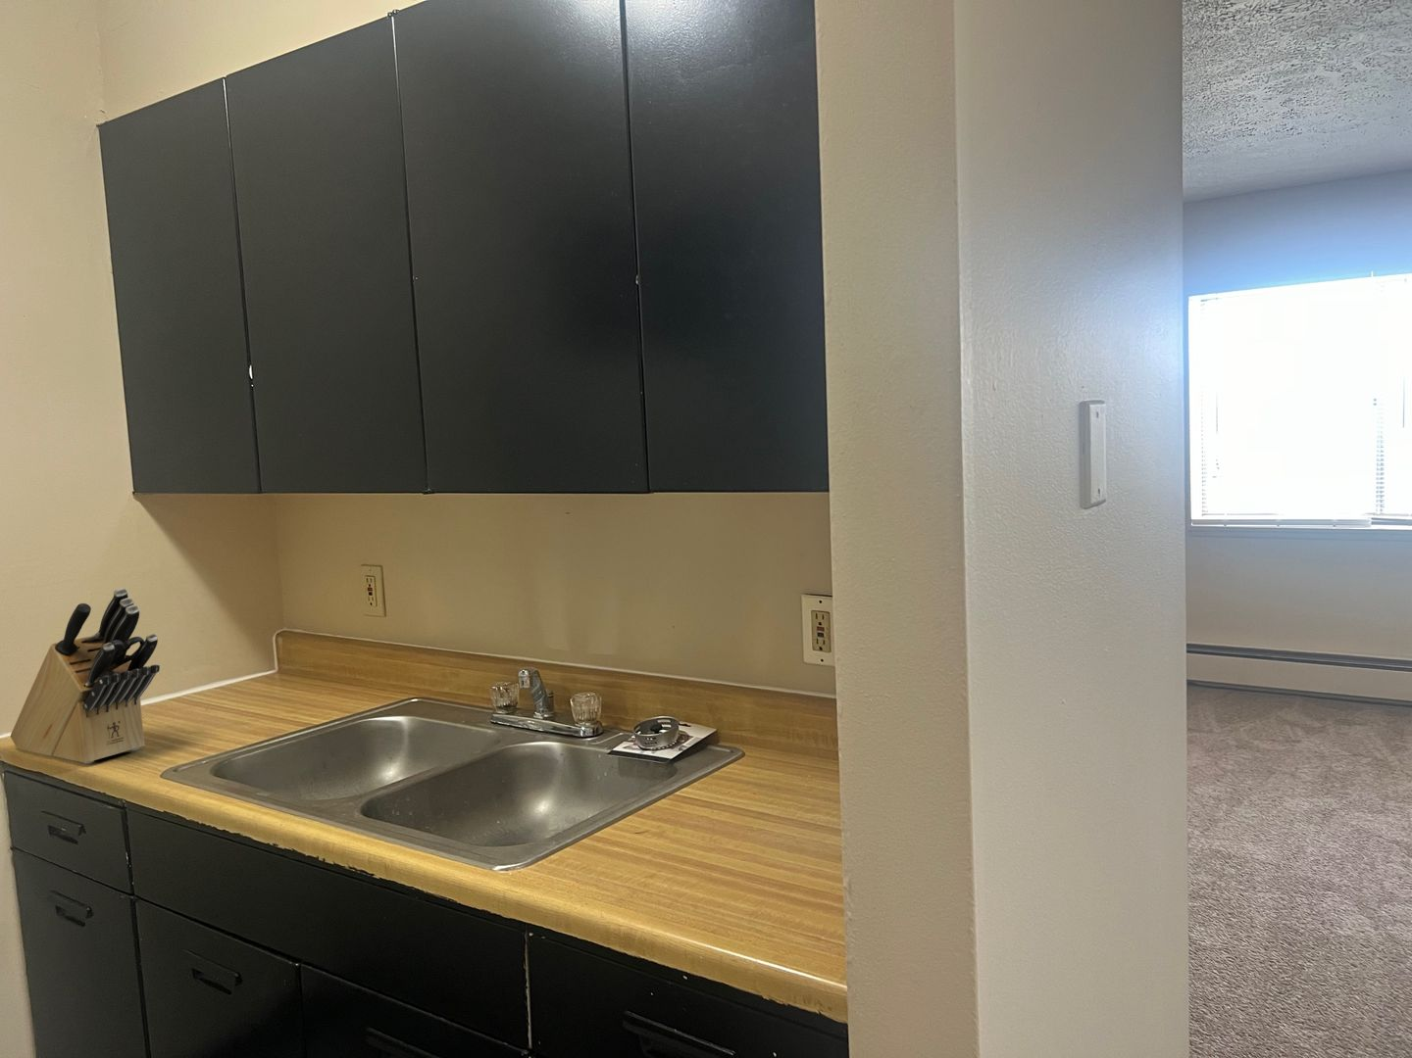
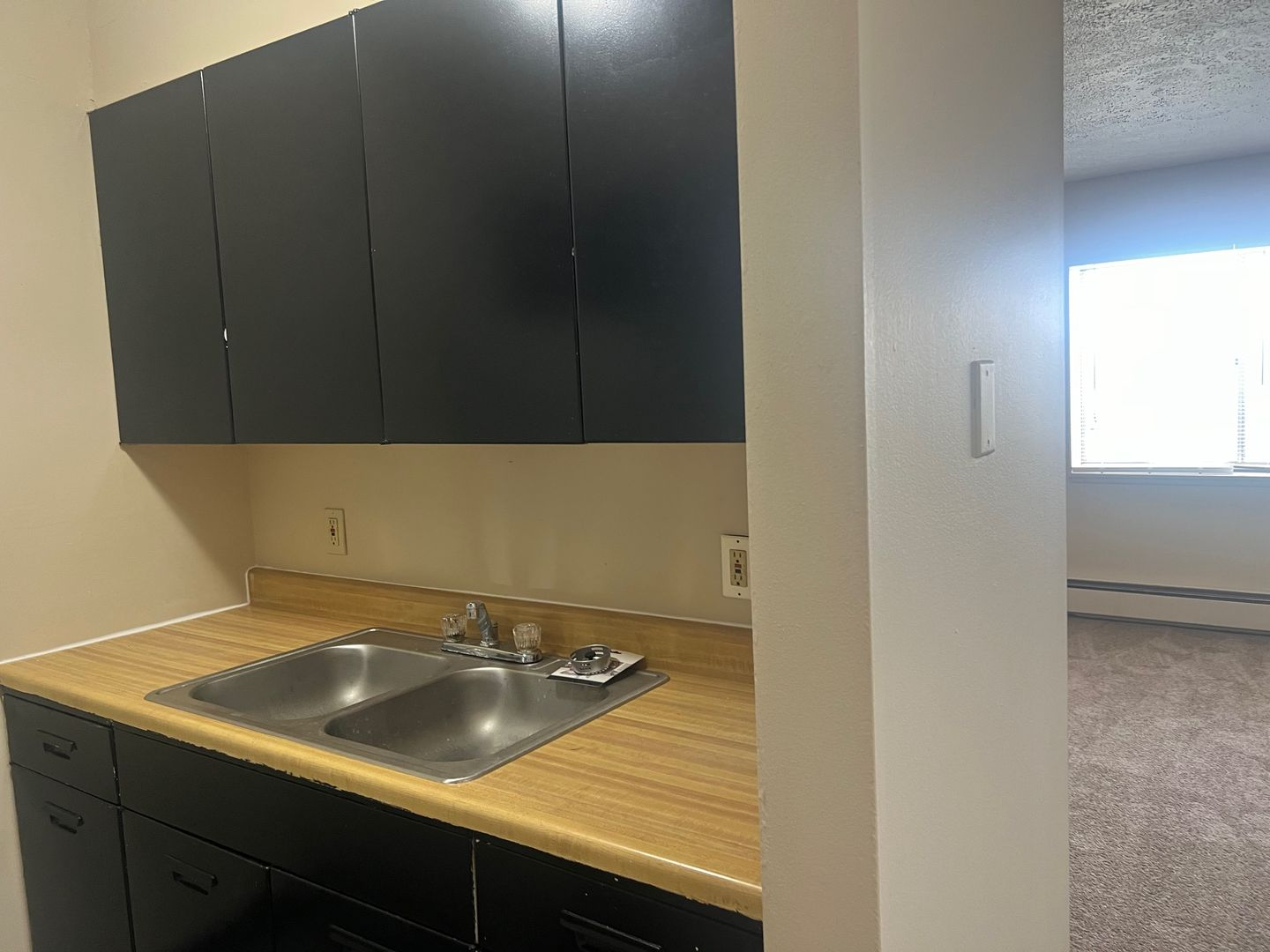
- knife block (82, 671)
